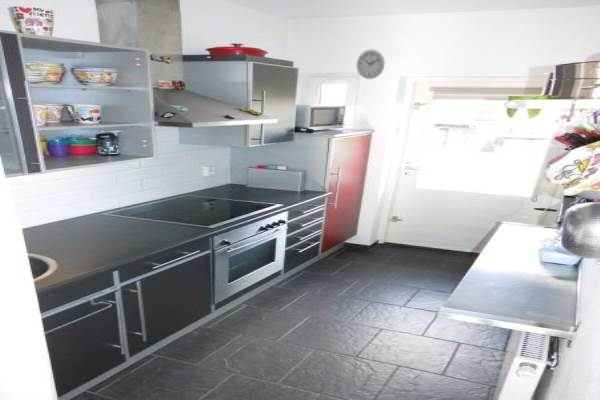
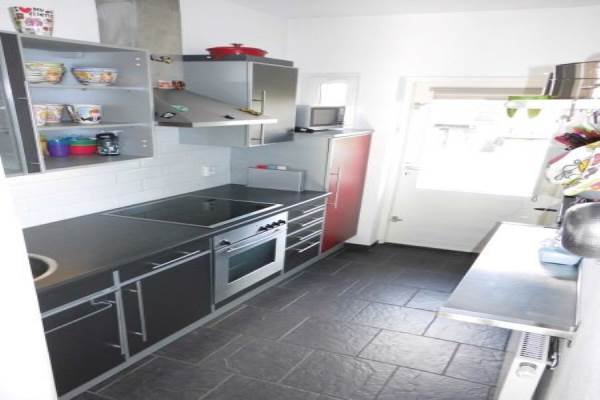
- wall clock (370, 64)
